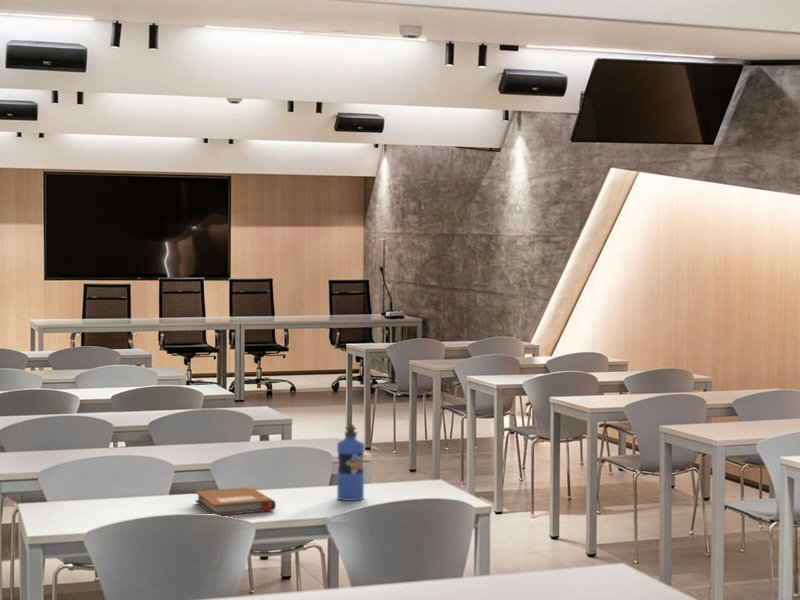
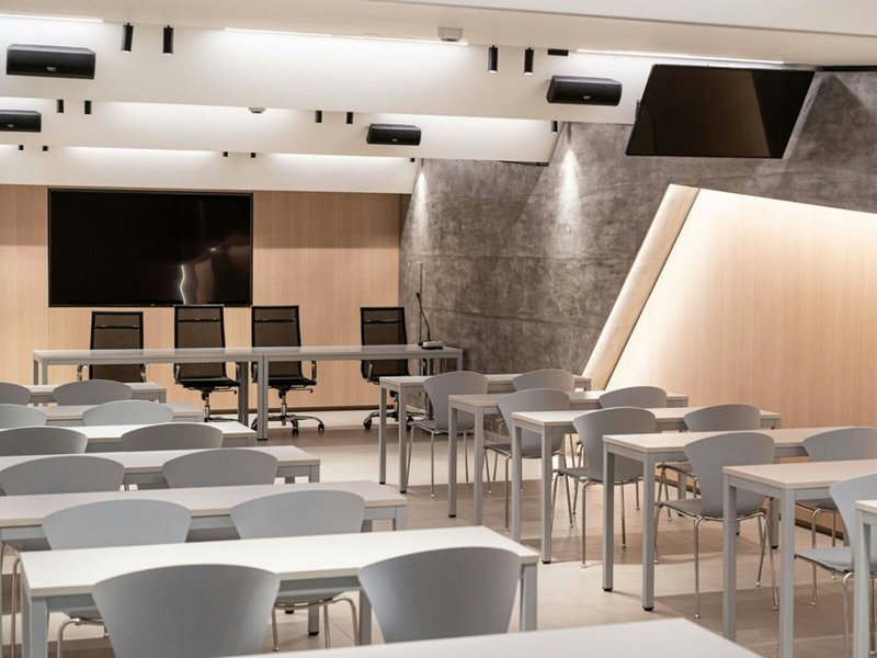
- notebook (235, 501)
- water bottle (350, 461)
